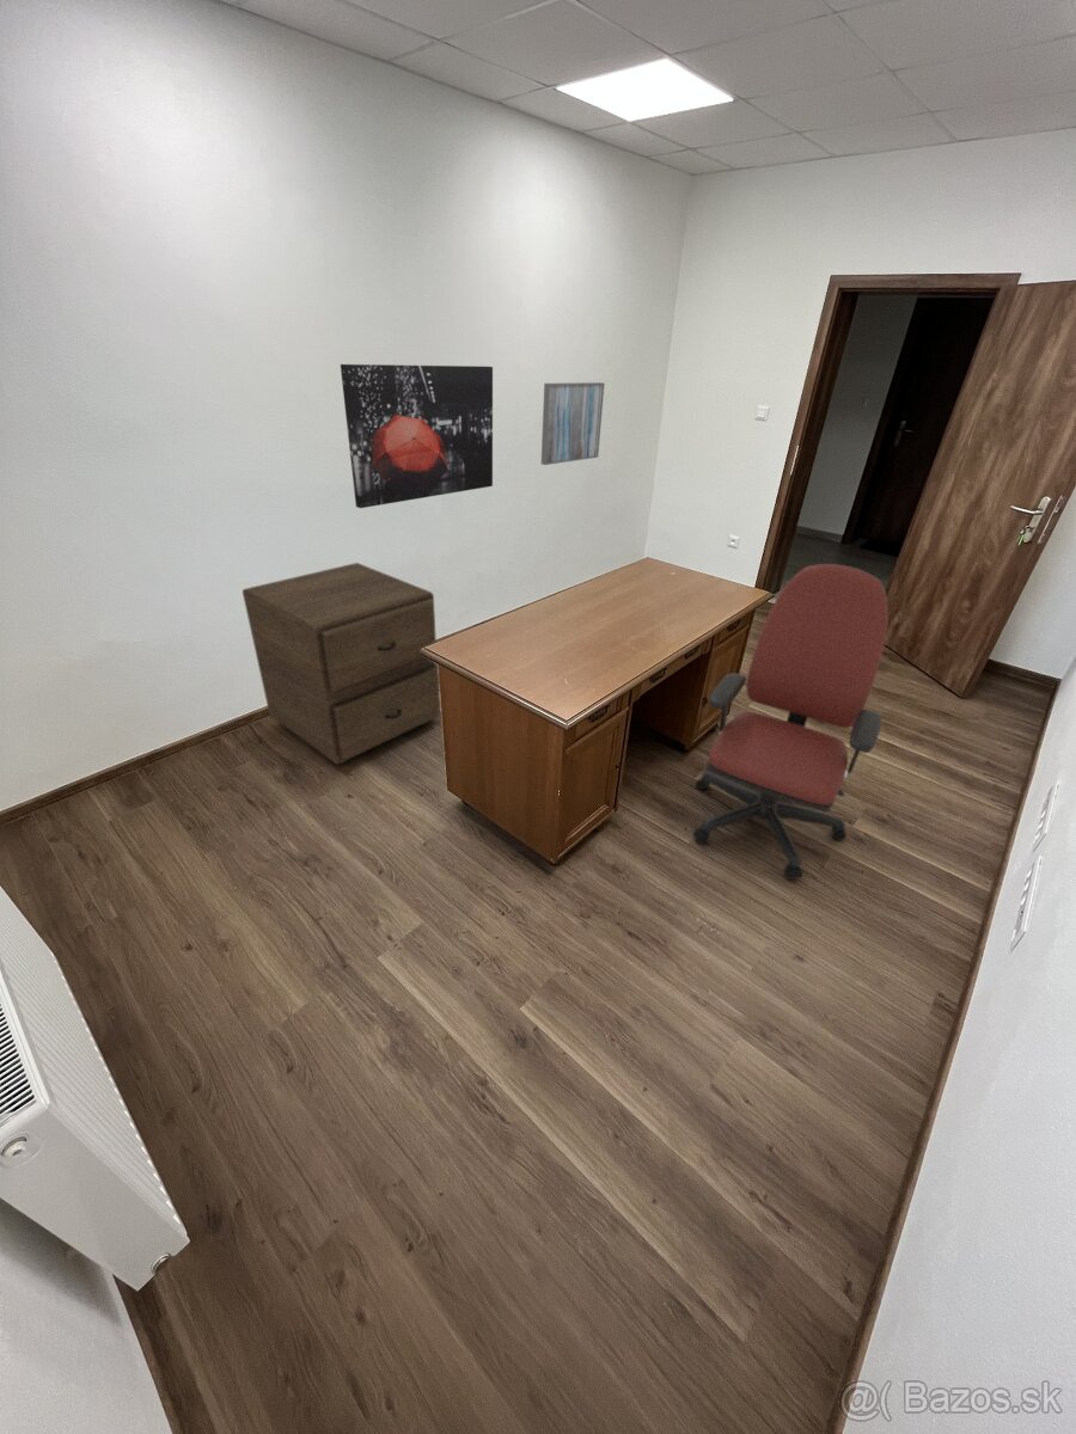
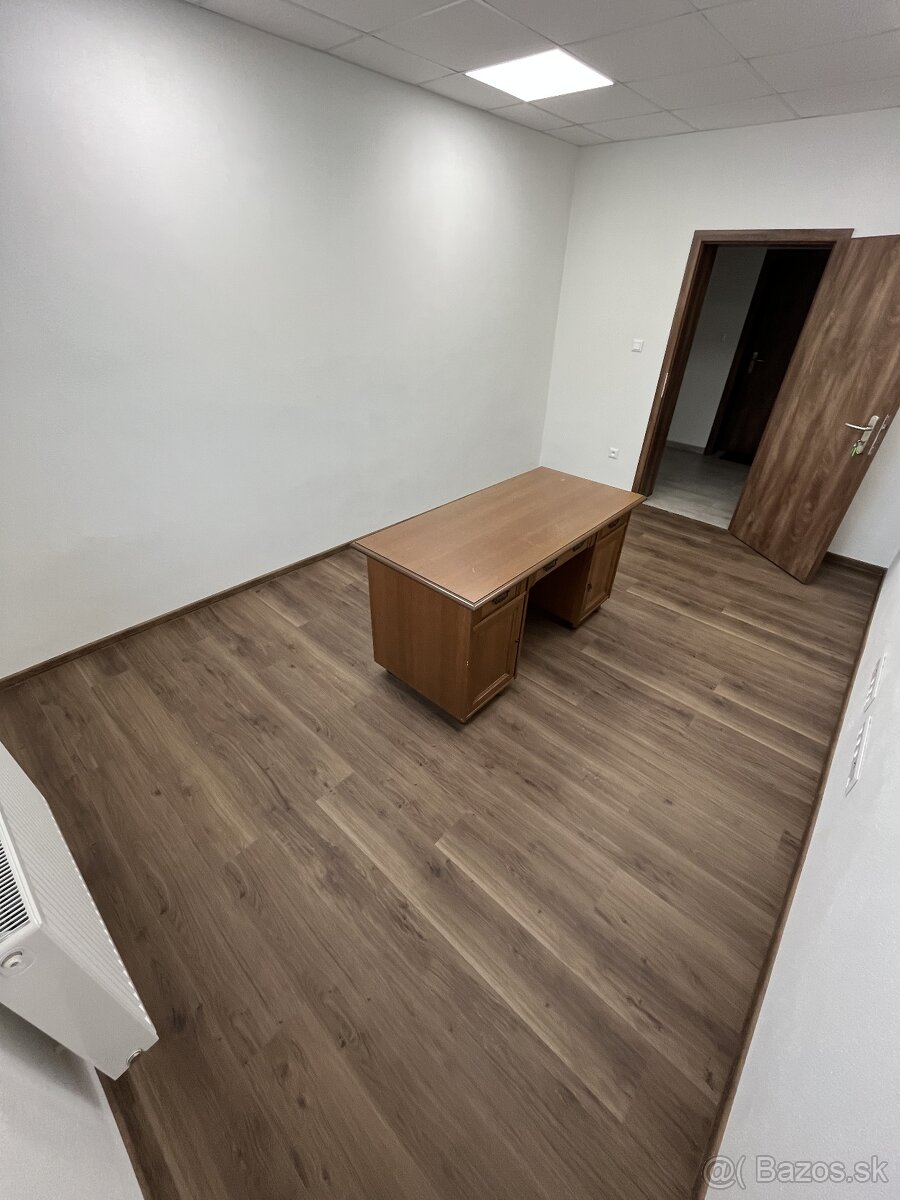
- office chair (794, 715)
- wall art (427, 434)
- filing cabinet (351, 662)
- wall art (573, 423)
